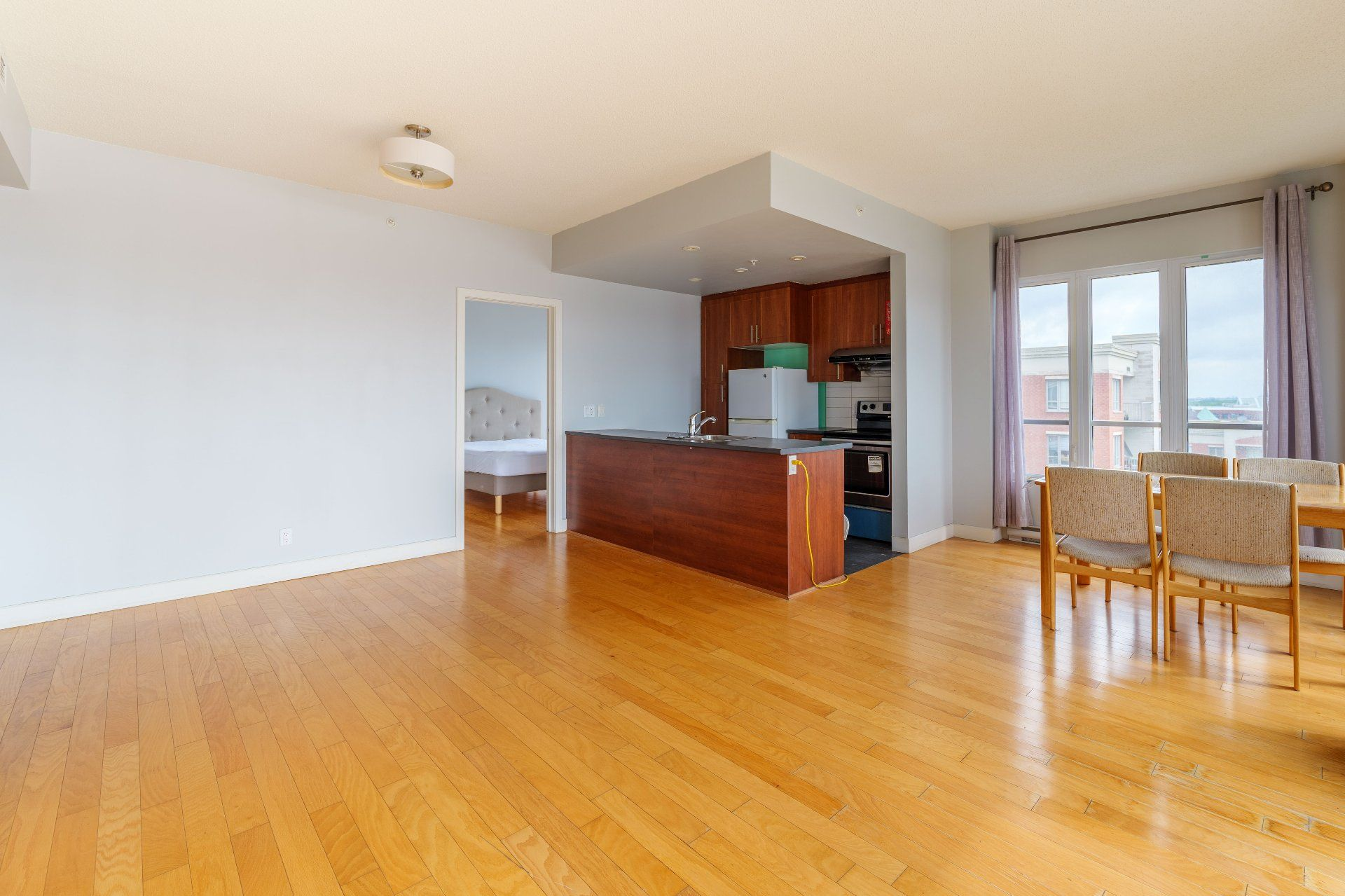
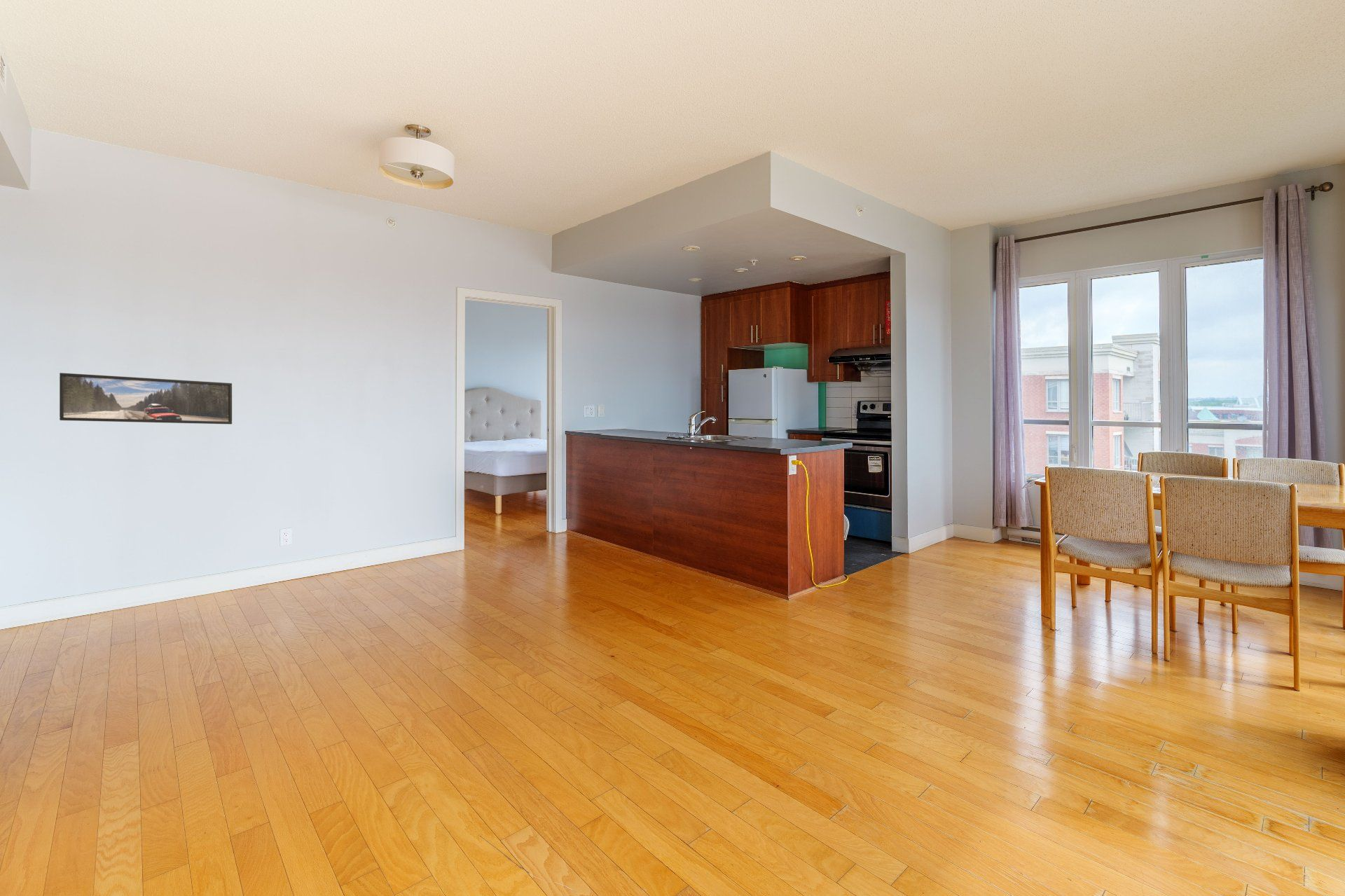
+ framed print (152, 400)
